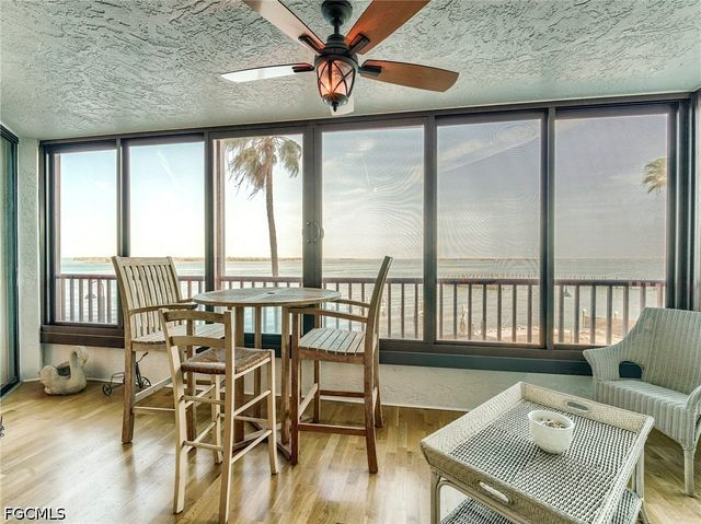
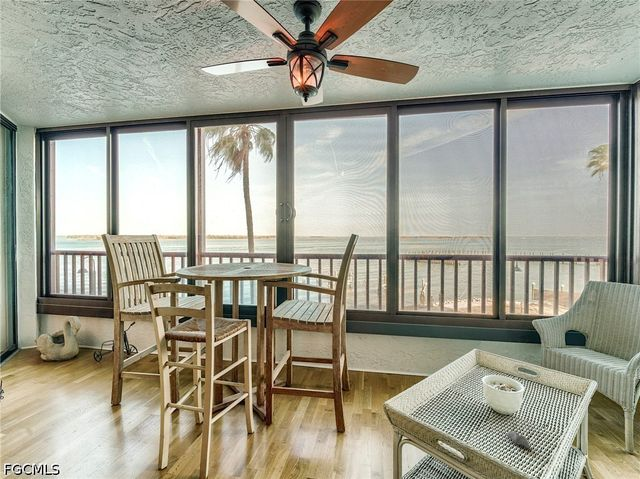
+ seashell (517, 437)
